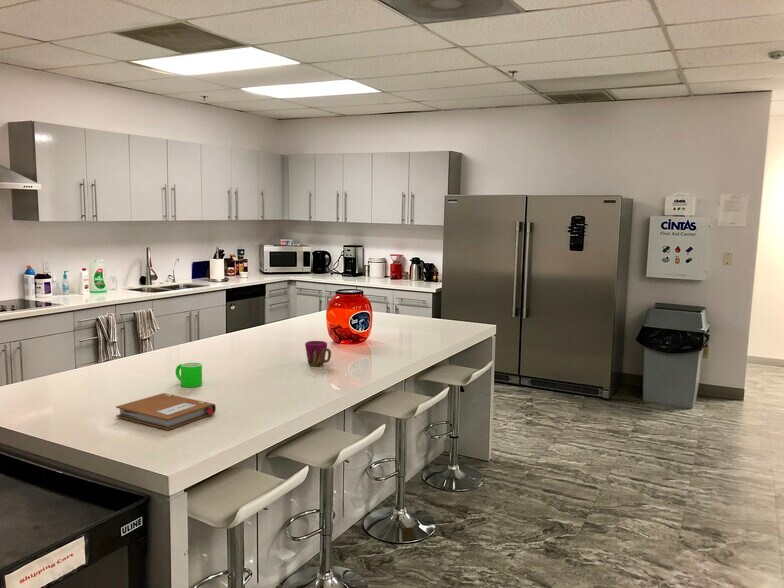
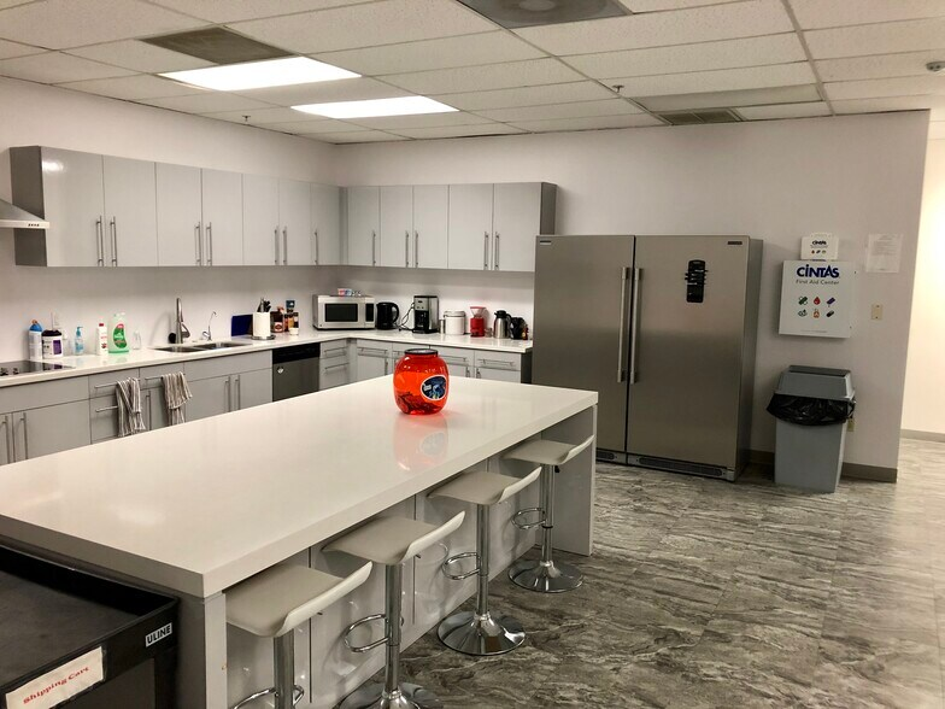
- cup (318, 354)
- mug (187, 373)
- notebook (168, 410)
